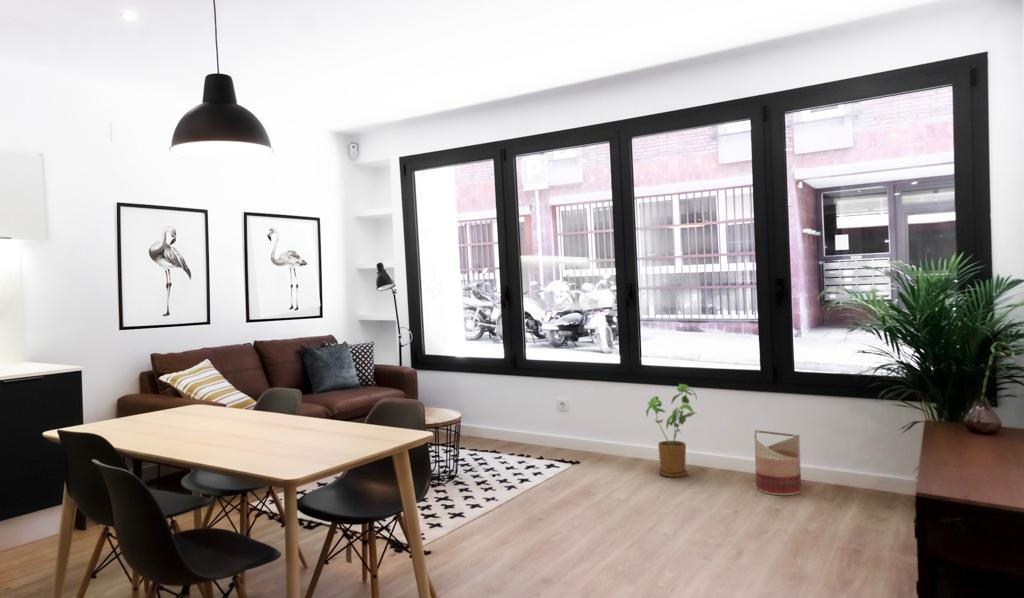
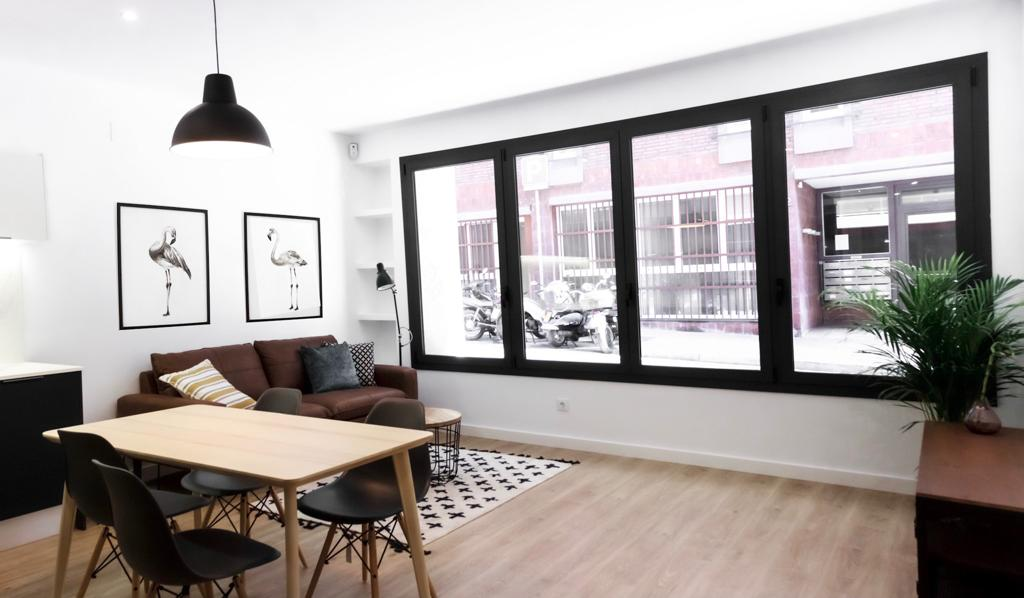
- basket (777, 460)
- house plant (674, 429)
